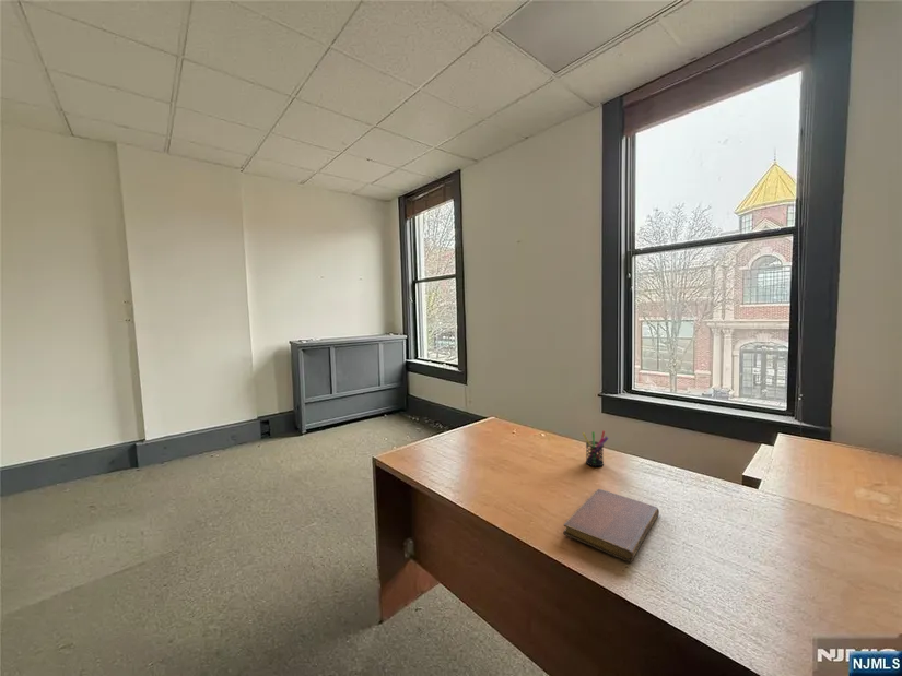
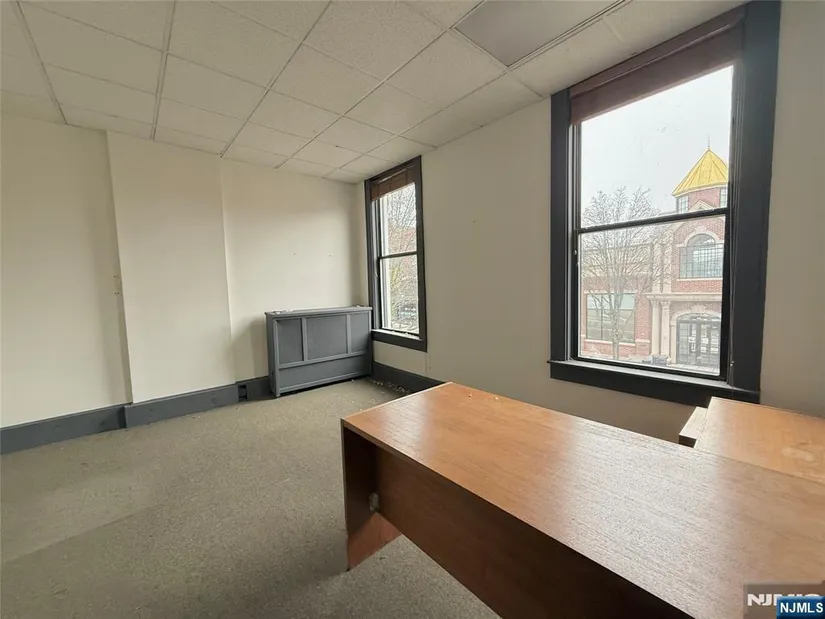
- pen holder (595, 446)
- notebook (612, 520)
